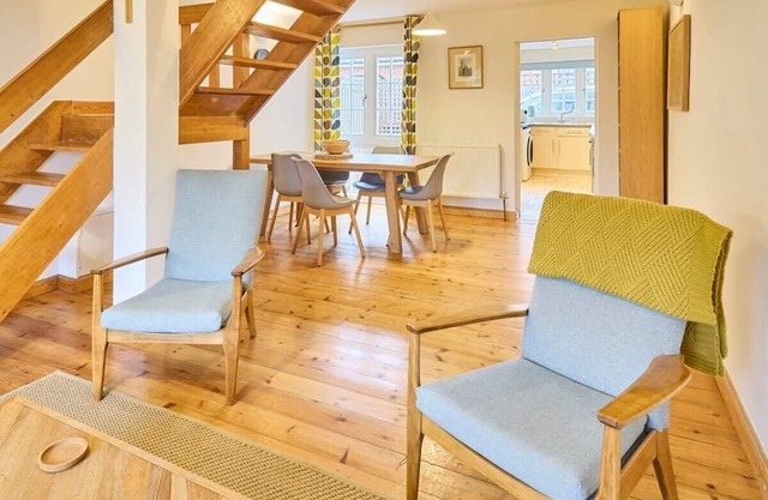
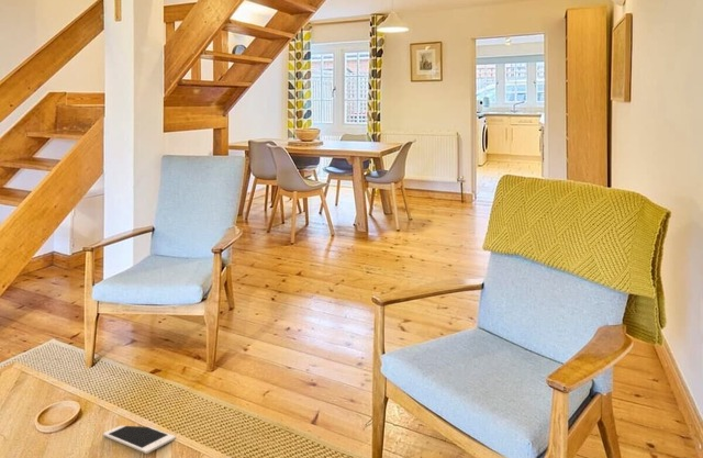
+ cell phone (138, 436)
